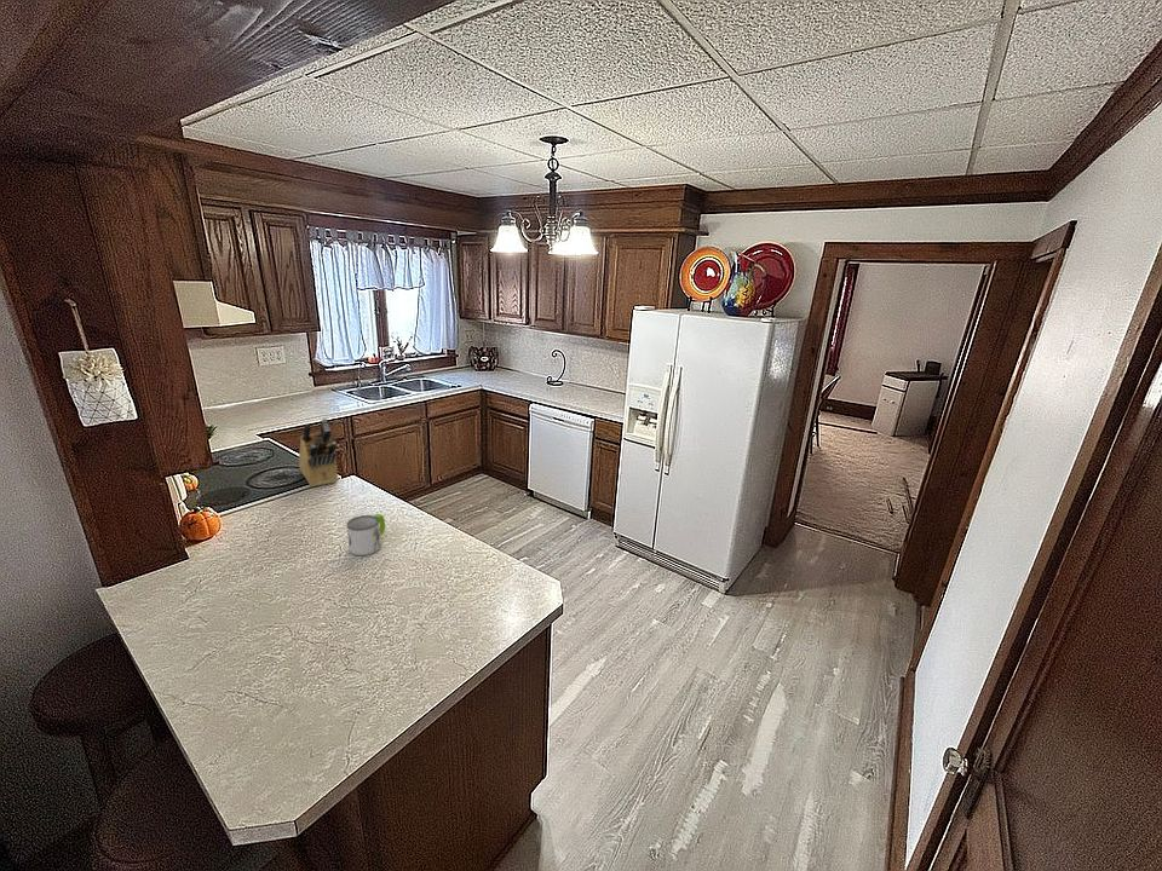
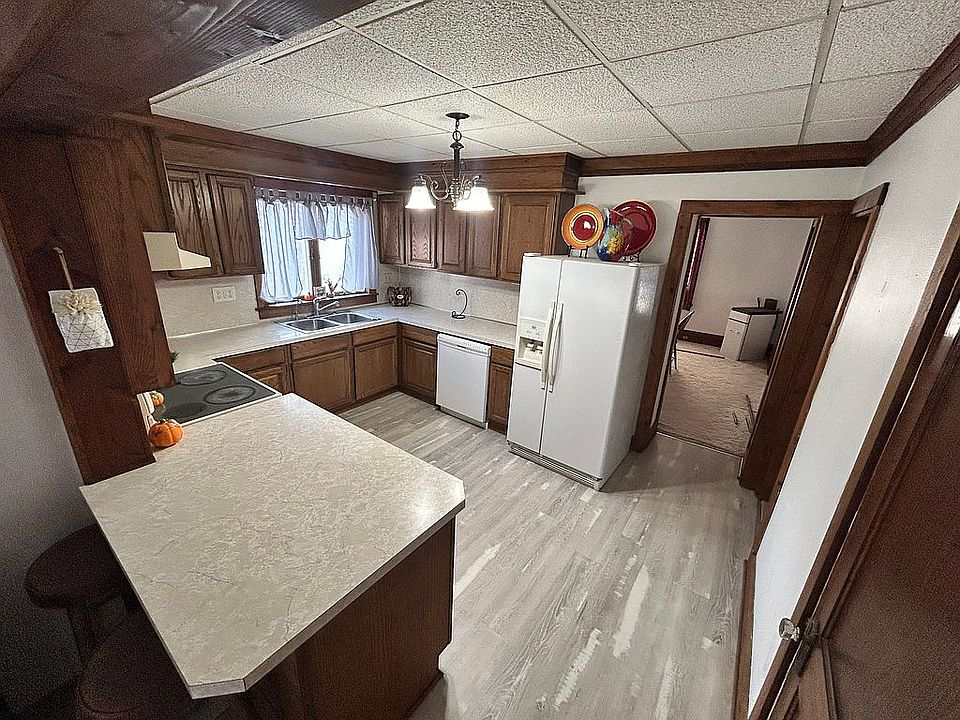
- knife block (316, 446)
- mug (368, 531)
